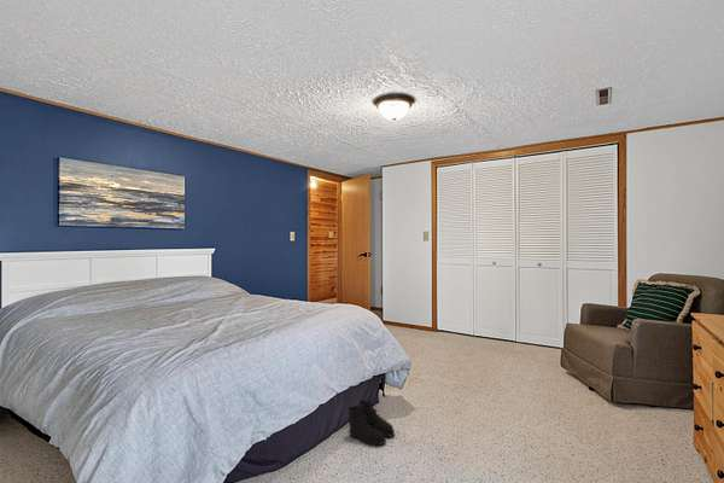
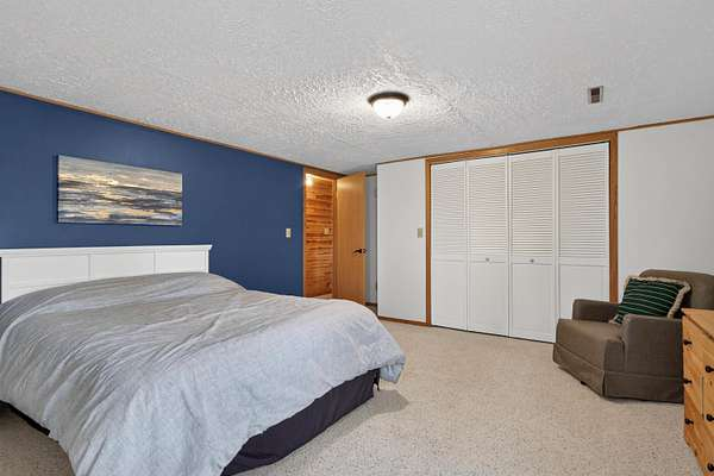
- boots (370, 419)
